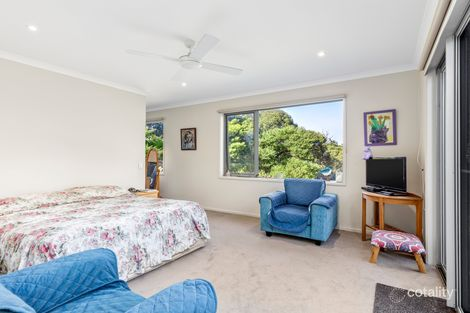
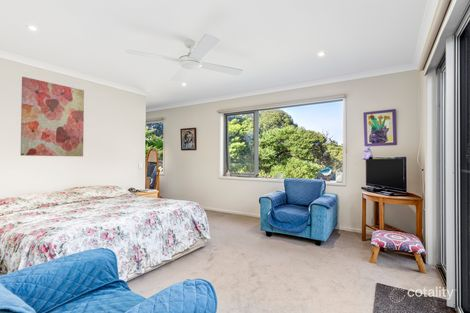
+ wall art (55, 120)
